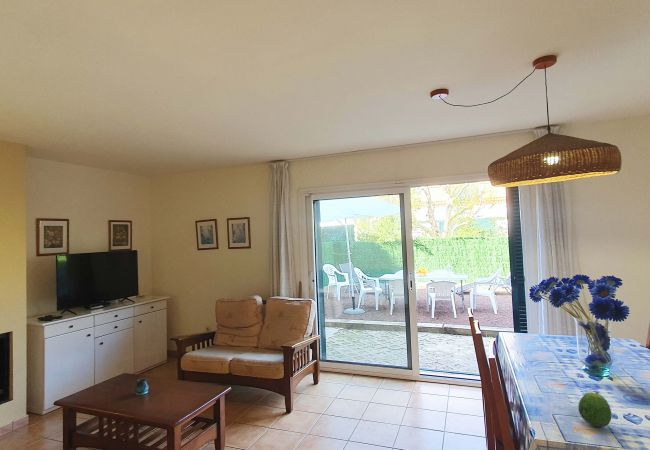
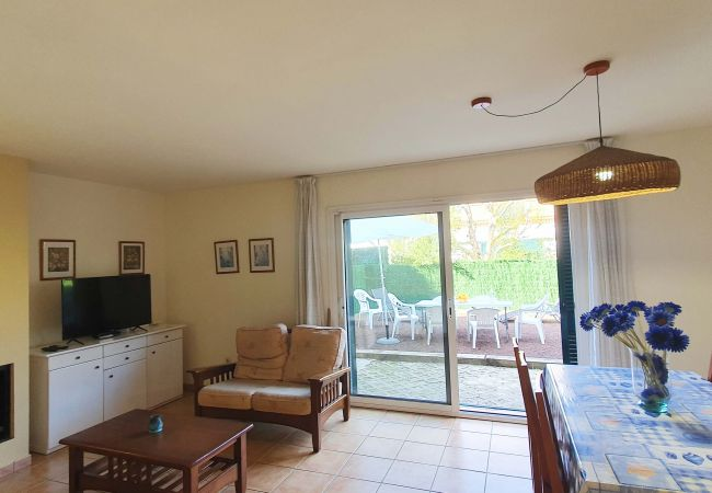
- fruit (594, 408)
